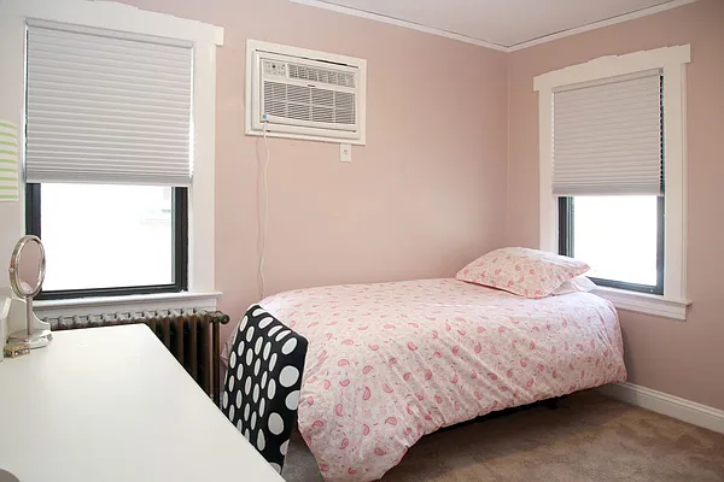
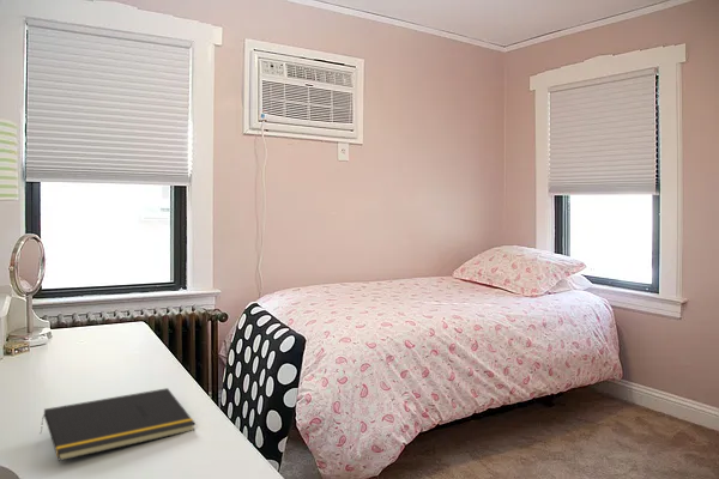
+ notepad (120, 419)
